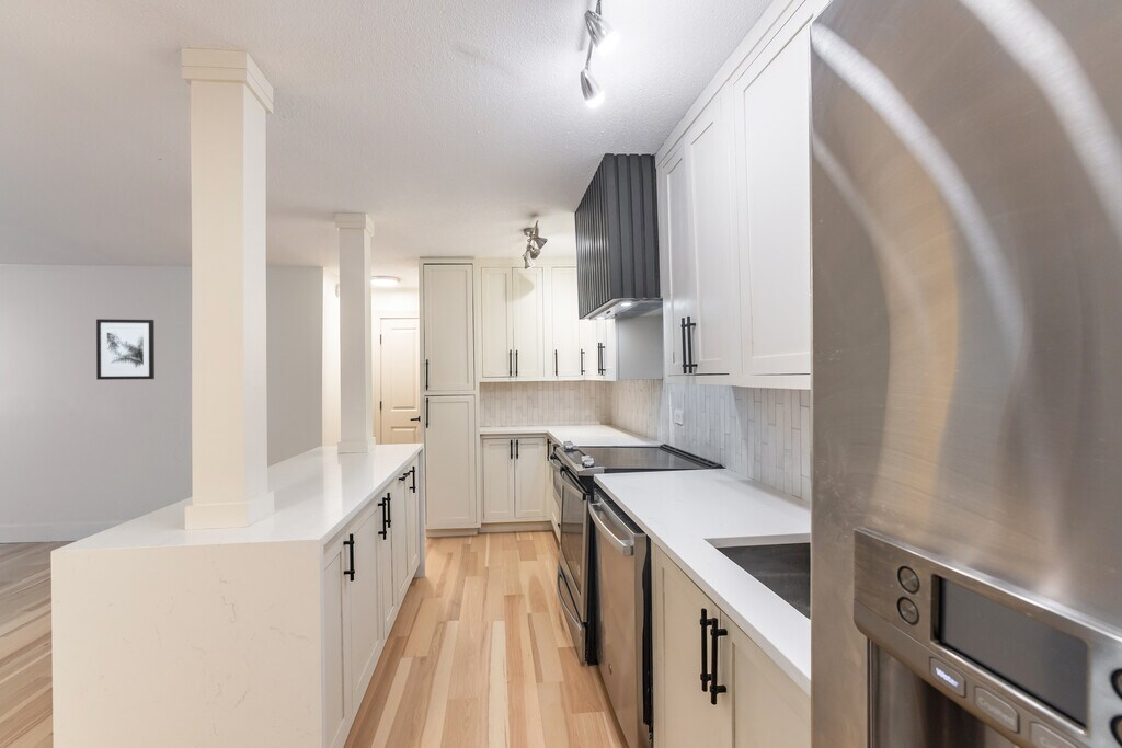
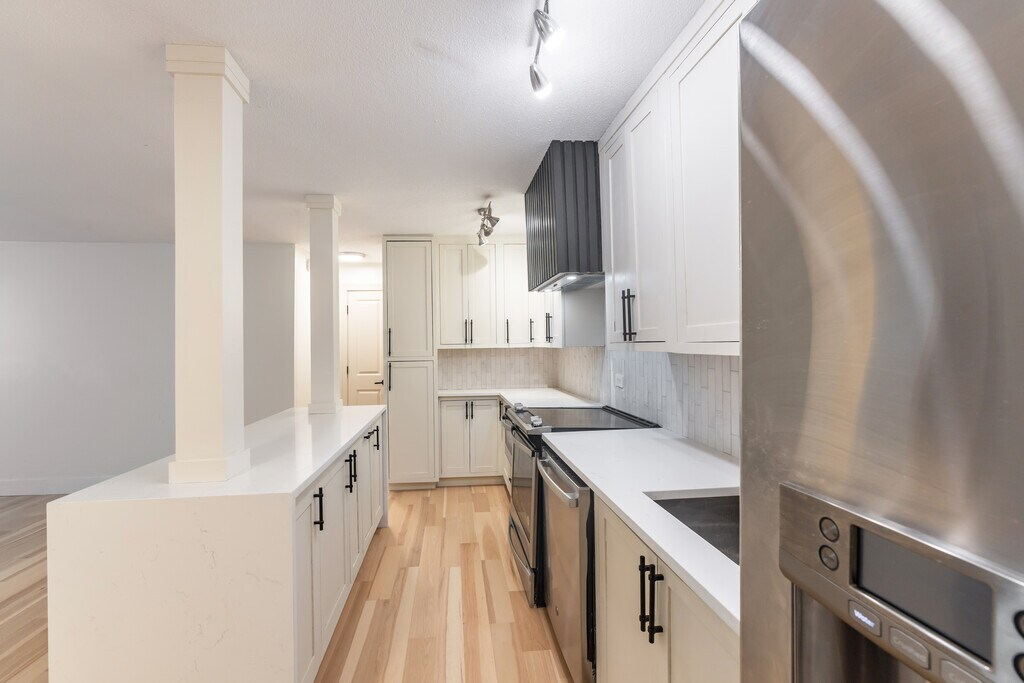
- wall art (125, 349)
